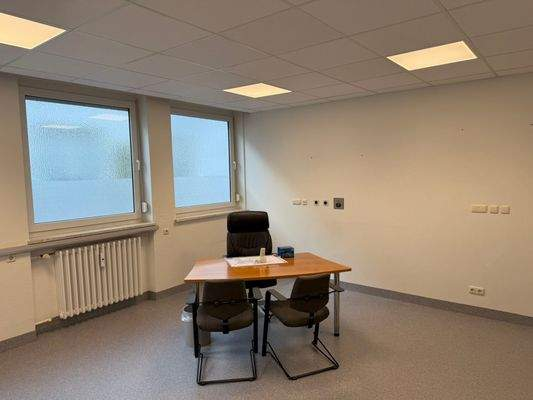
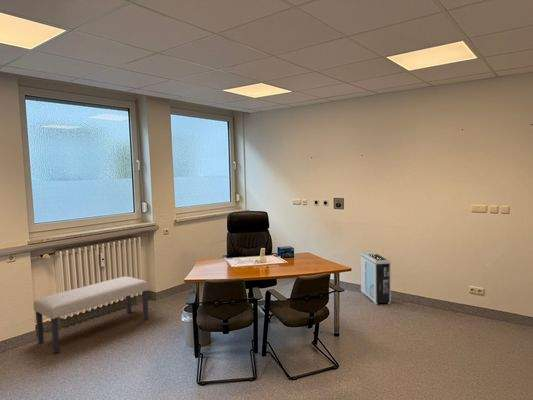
+ bench (95, 305)
+ air purifier (374, 276)
